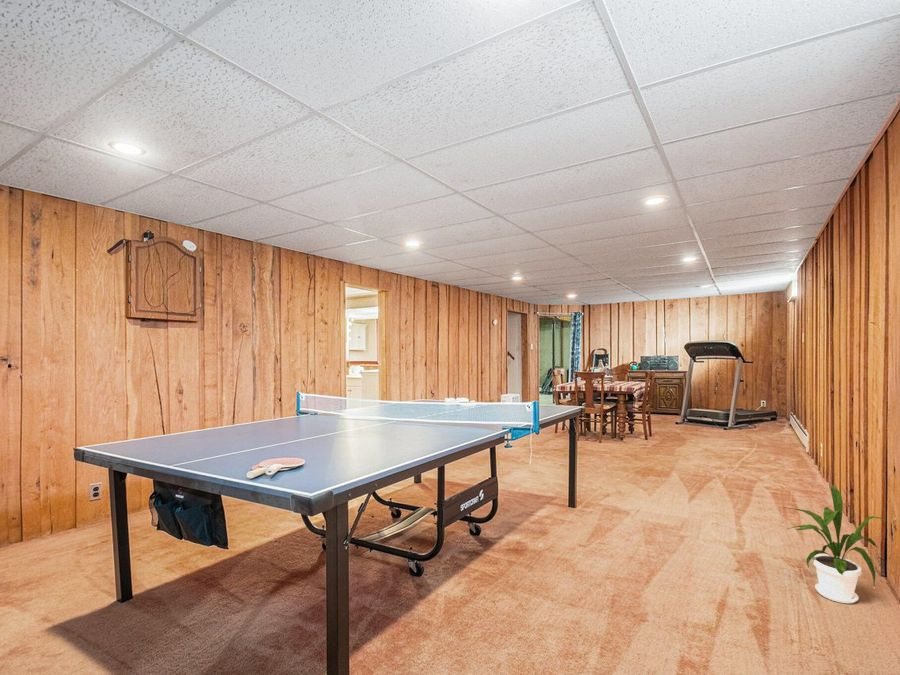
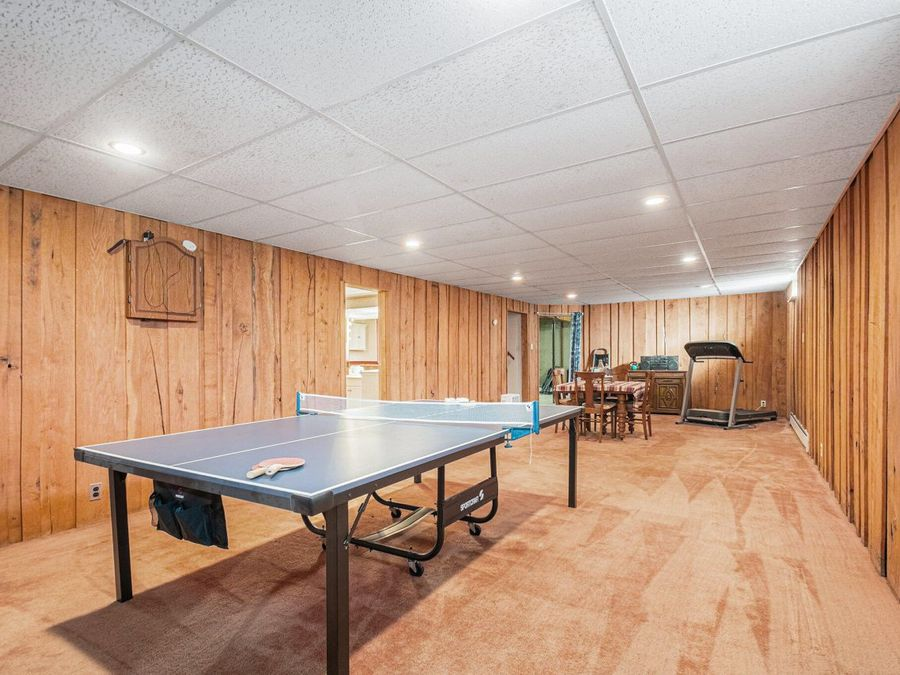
- house plant (834, 543)
